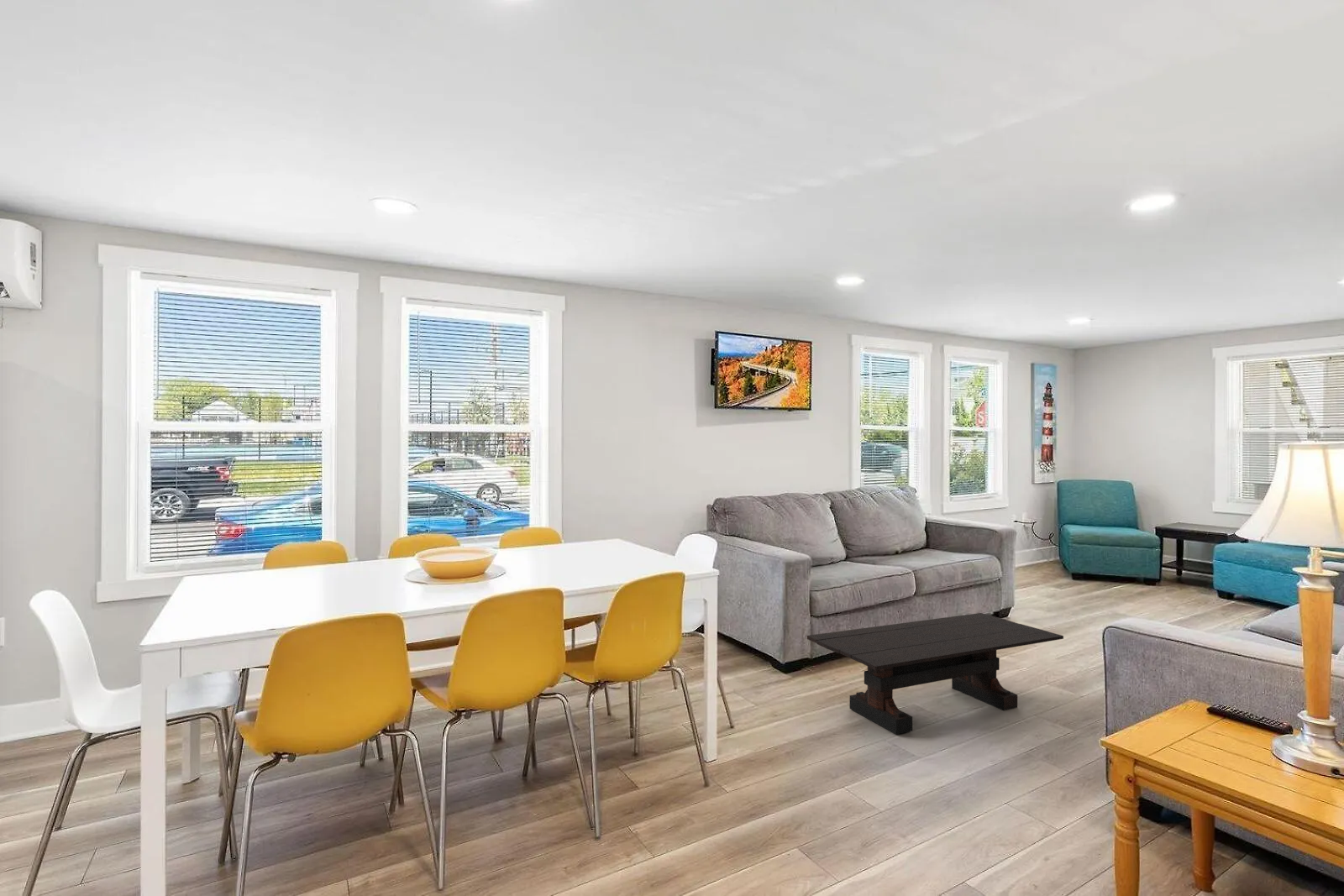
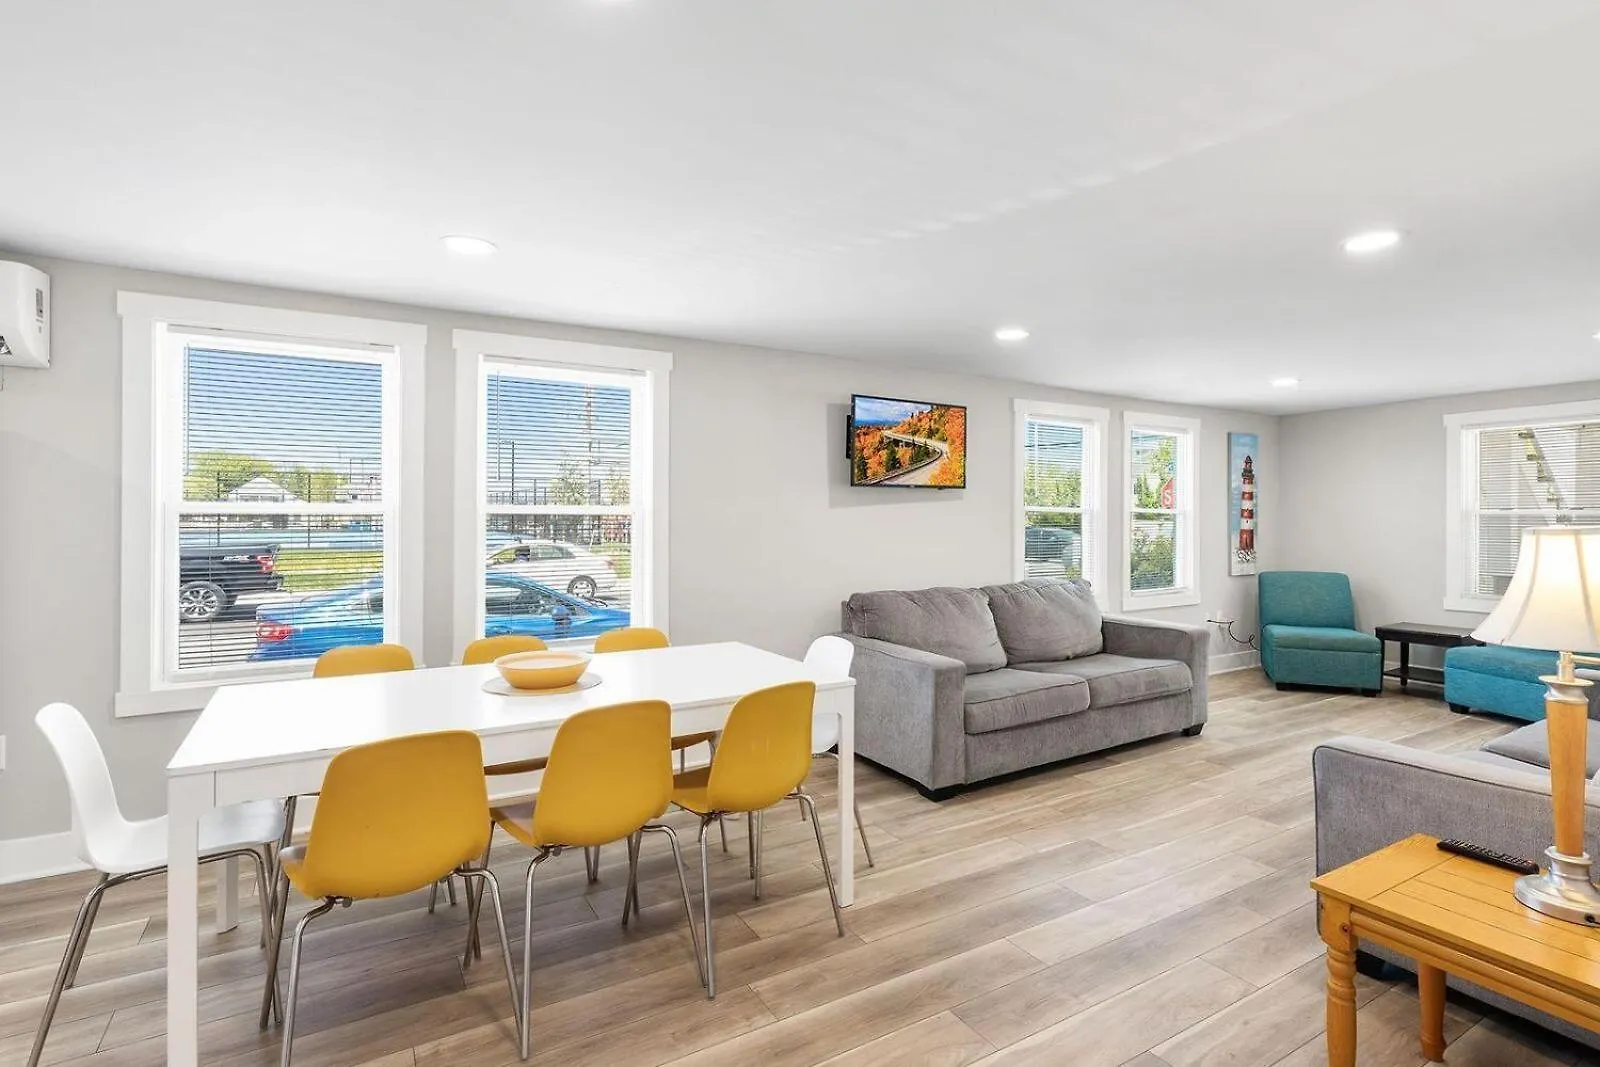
- coffee table (935, 672)
